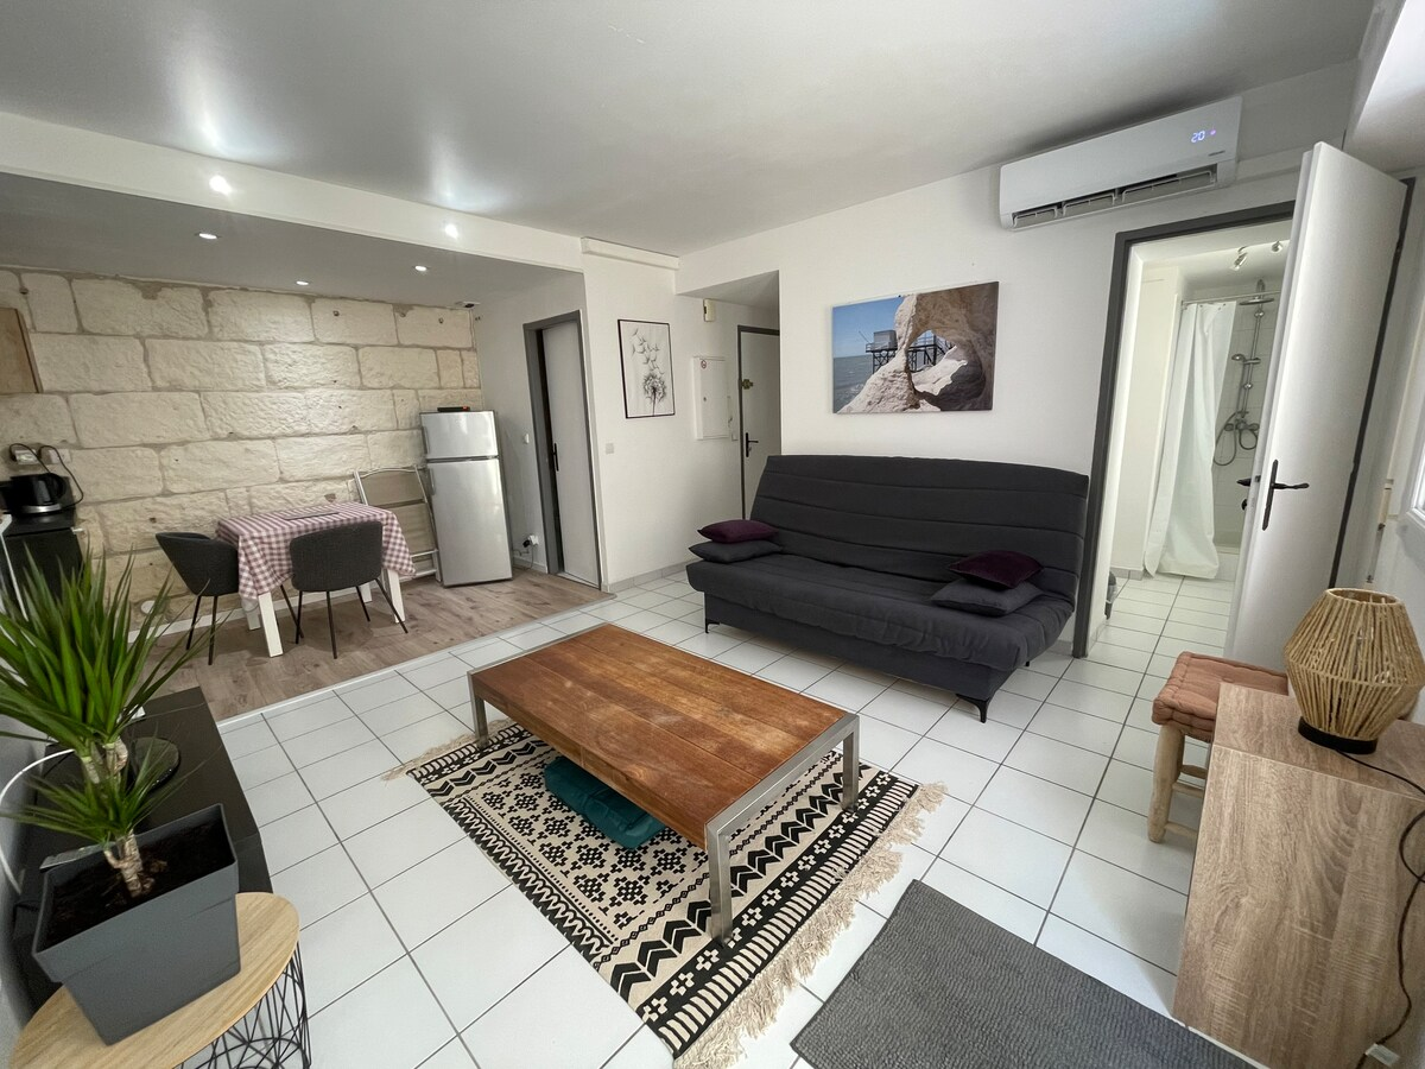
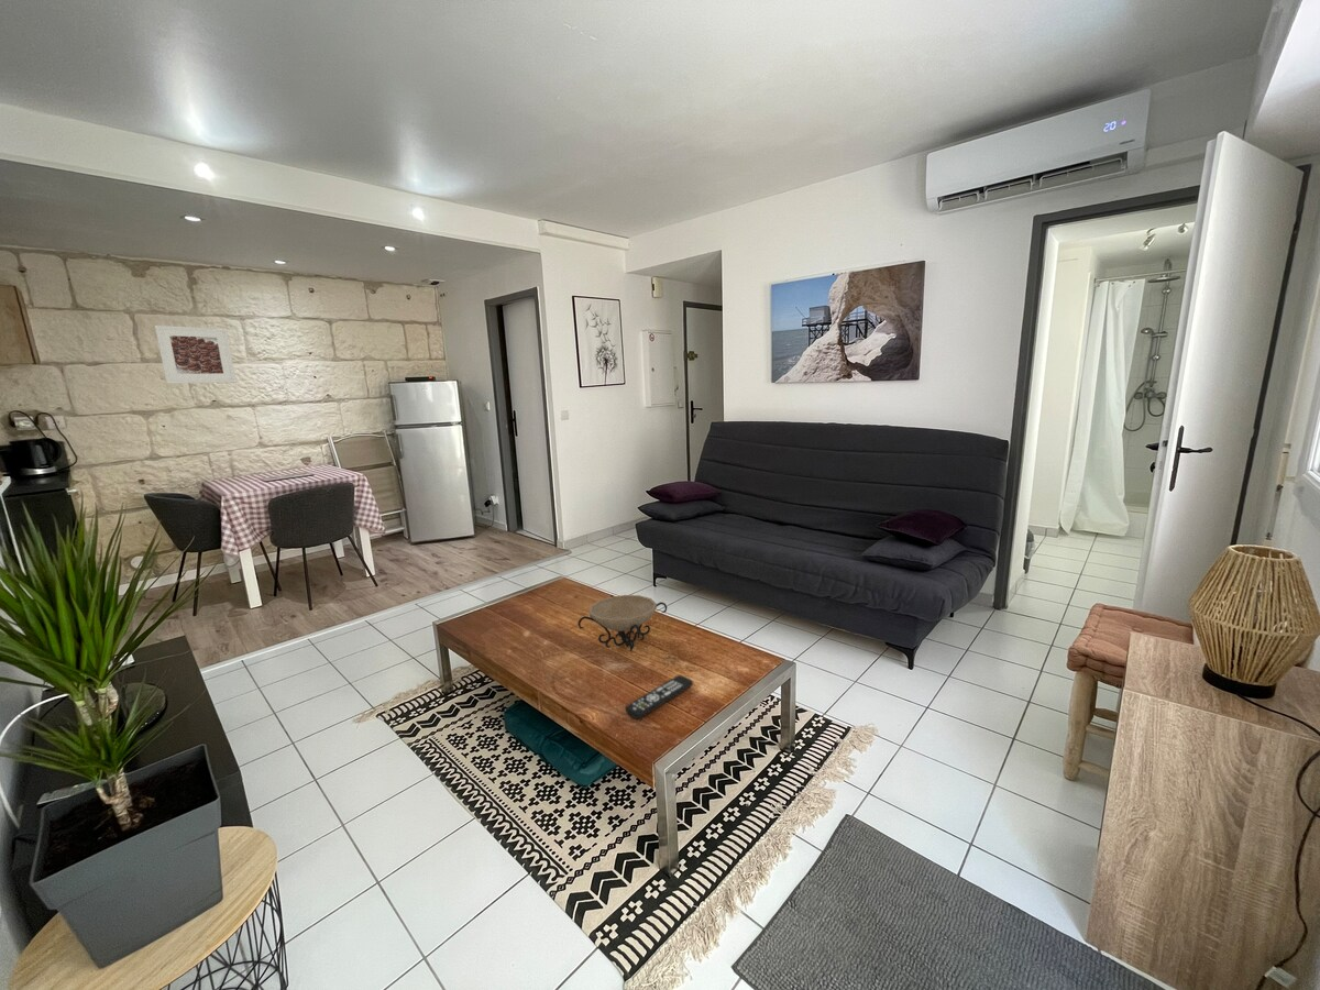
+ remote control (660, 695)
+ decorative bowl (624, 625)
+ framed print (197, 354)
